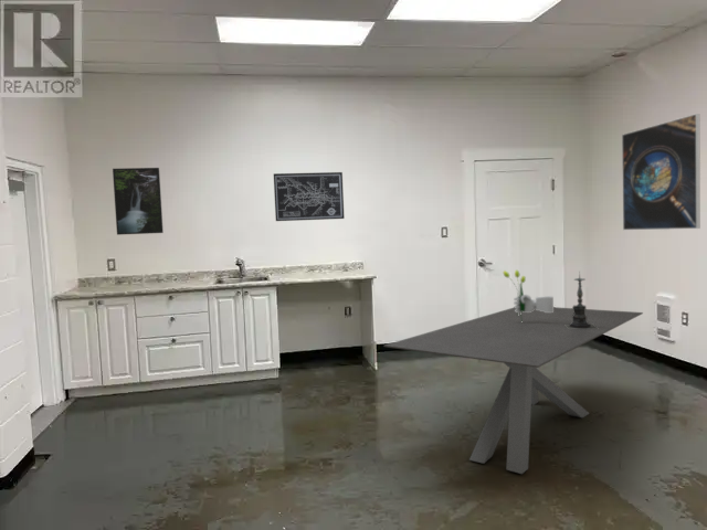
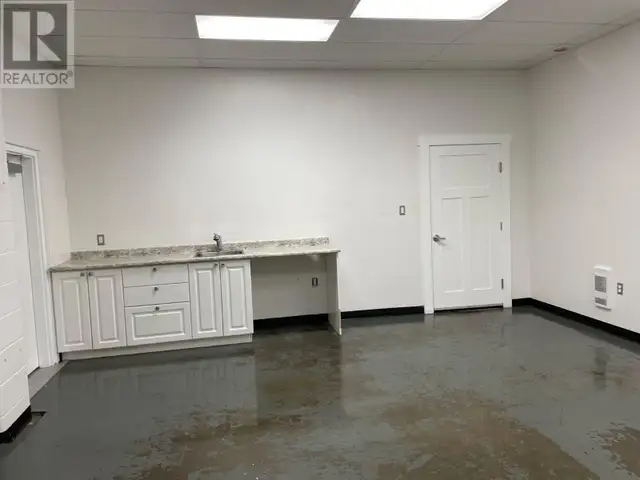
- dining table (528, 380)
- bouquet (527, 296)
- candle holder (580, 298)
- wall art (308, 197)
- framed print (138, 201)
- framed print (657, 177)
